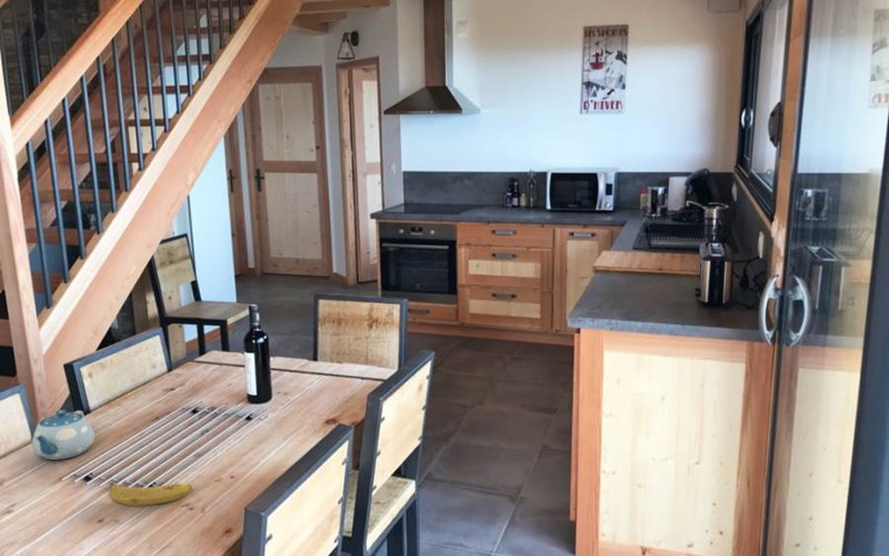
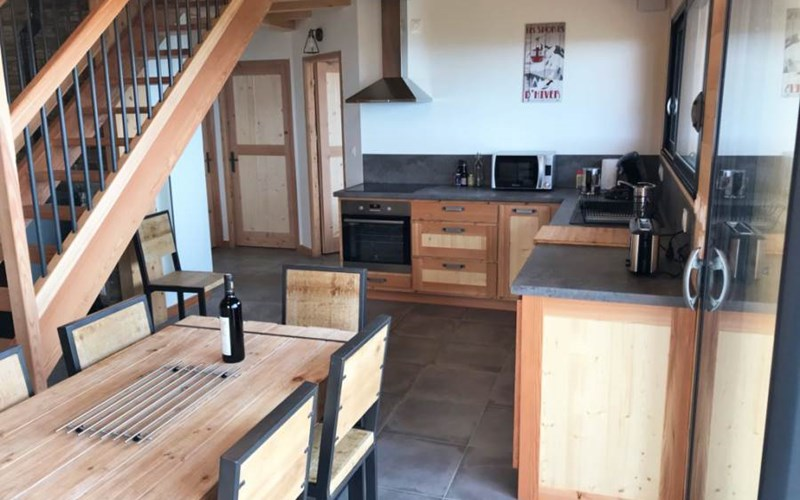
- fruit (142, 489)
- chinaware (61, 433)
